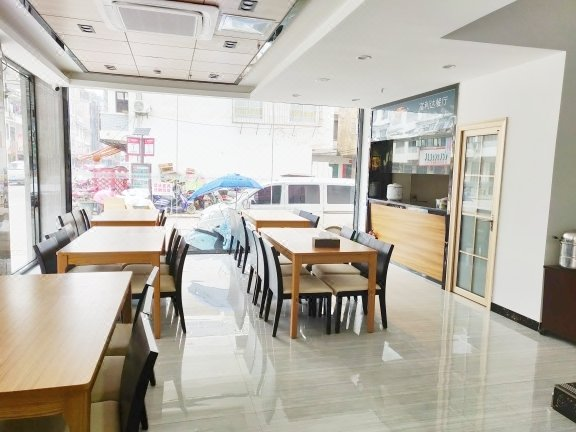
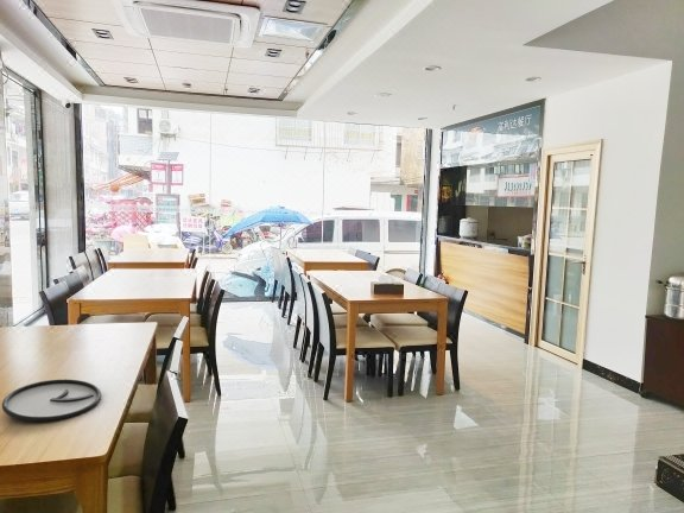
+ plate (53, 398)
